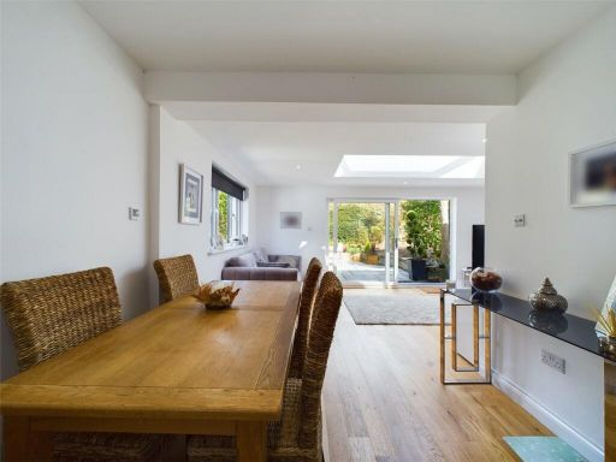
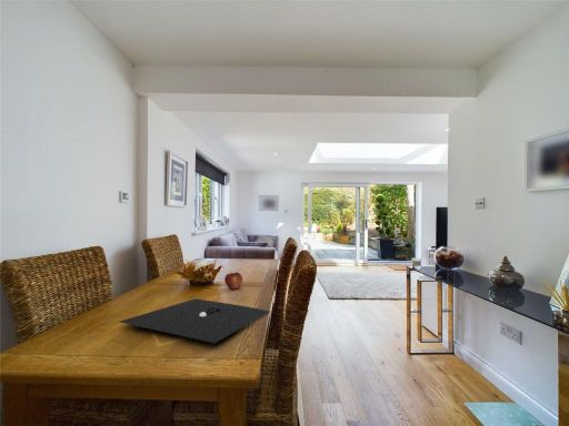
+ fruit (233, 280)
+ placemat (202, 315)
